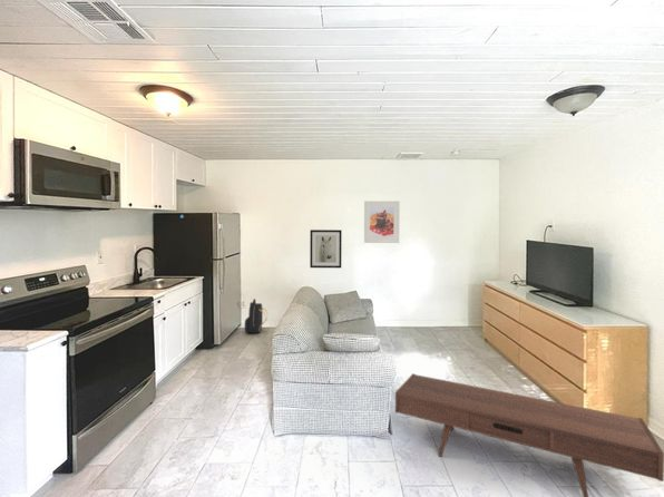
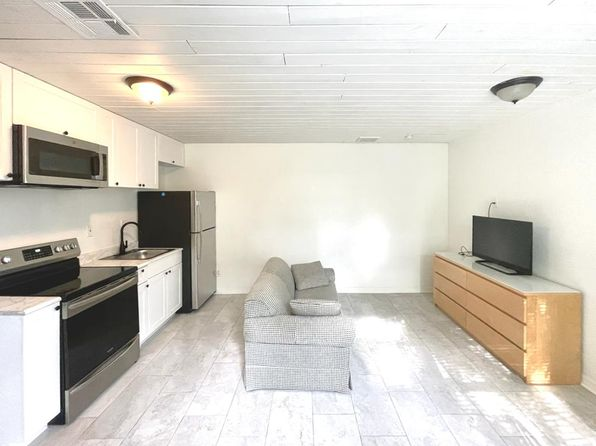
- coffee table (508, 431)
- backpack (256, 315)
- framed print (381, 222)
- wall art (325, 248)
